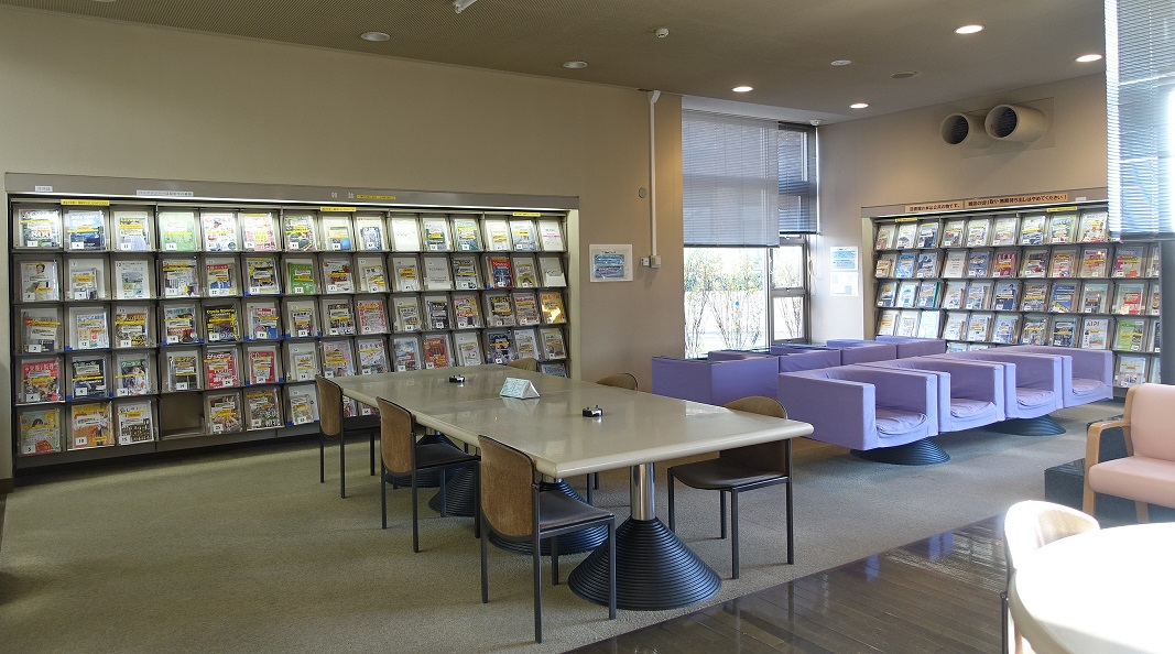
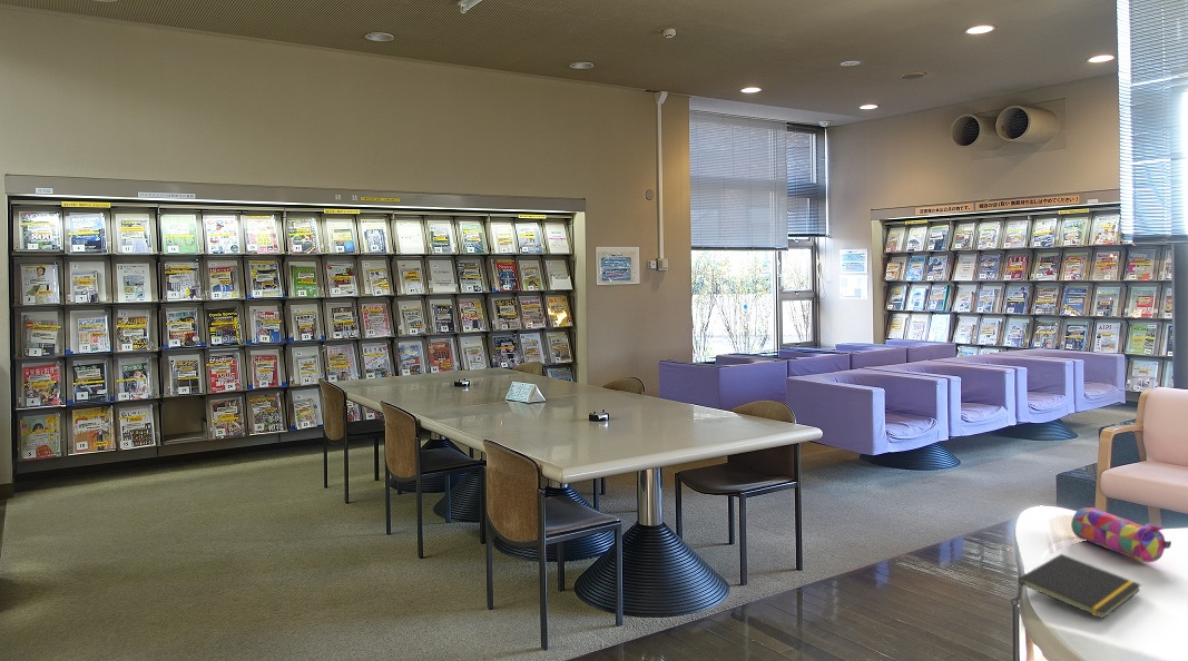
+ pencil case (1118, 533)
+ notepad (1080, 583)
